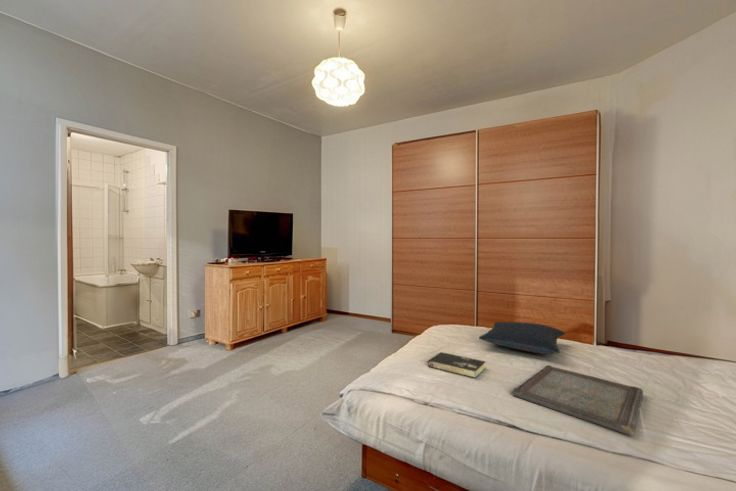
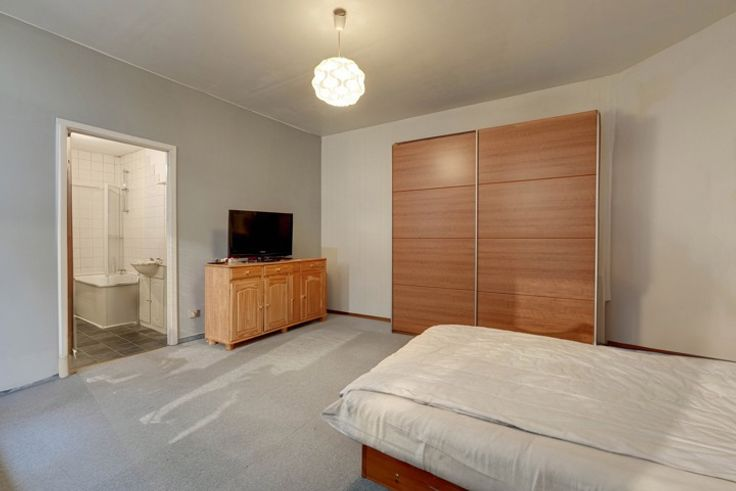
- book (456, 363)
- serving tray (580, 392)
- pillow (522, 335)
